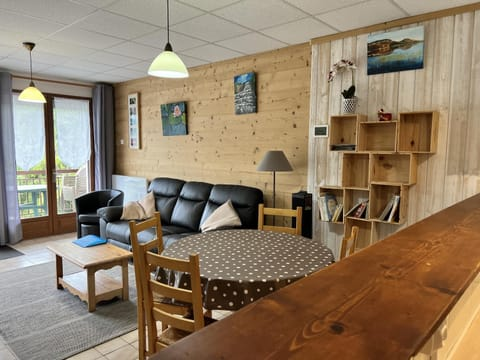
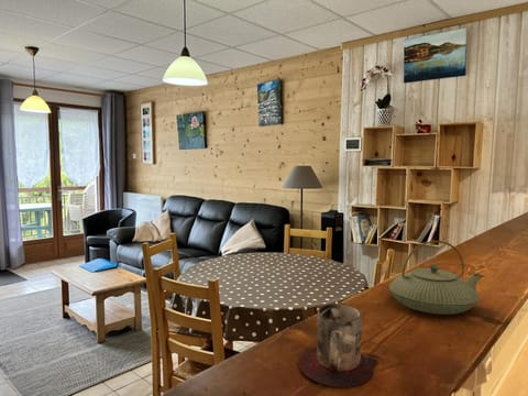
+ teapot (438, 273)
+ mug (336, 340)
